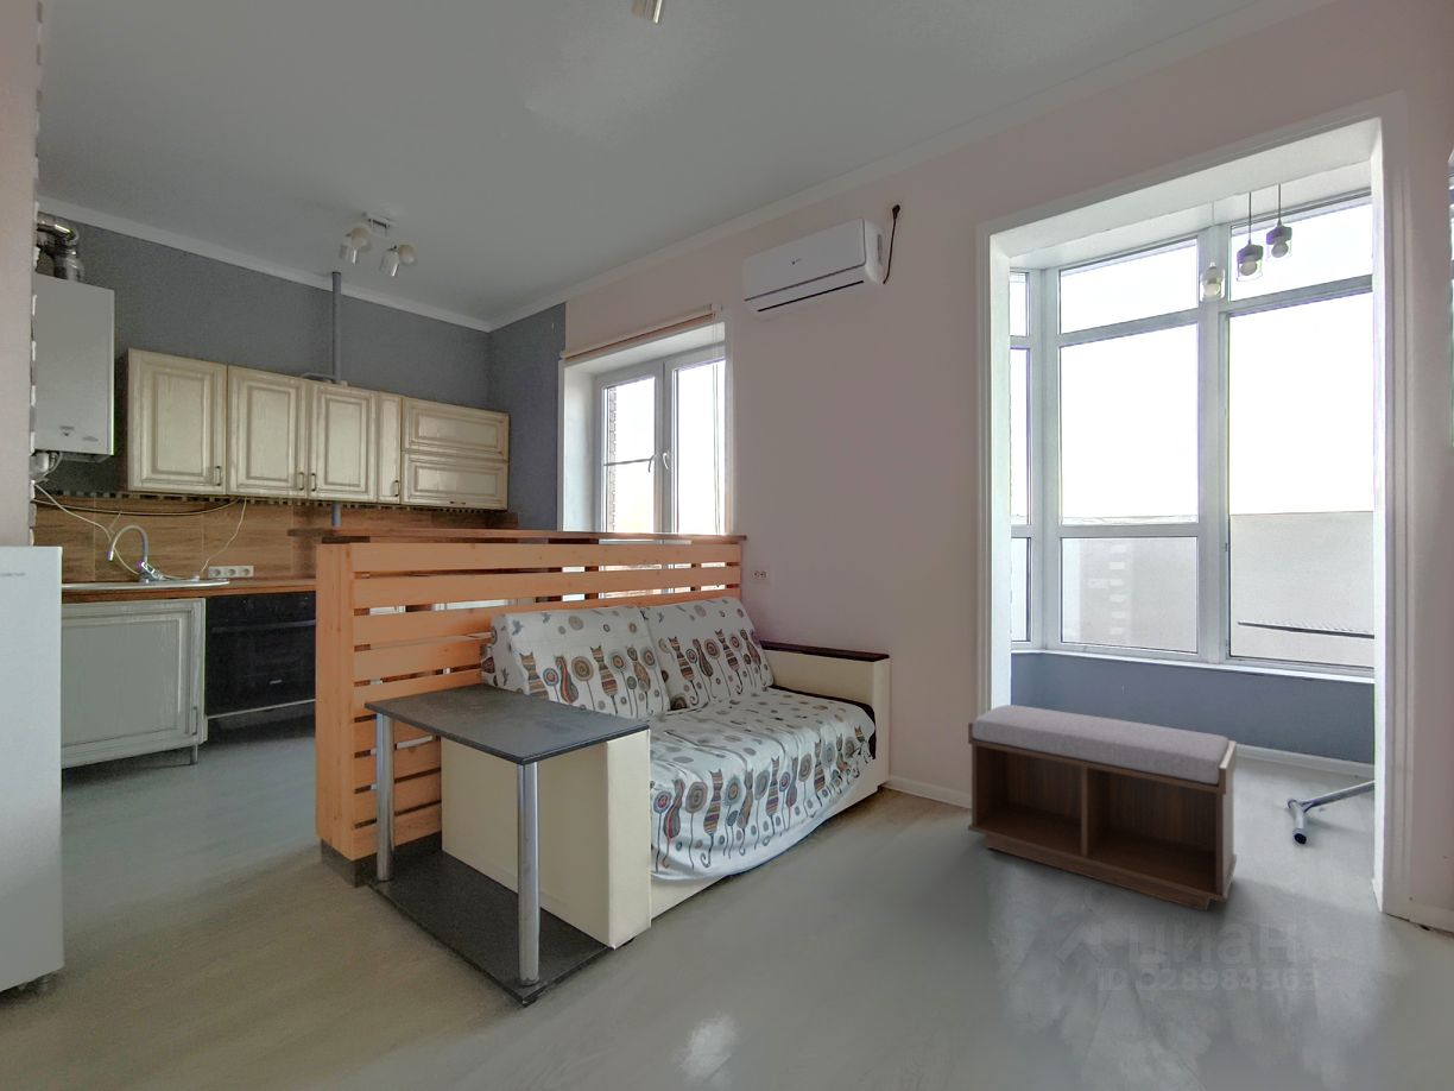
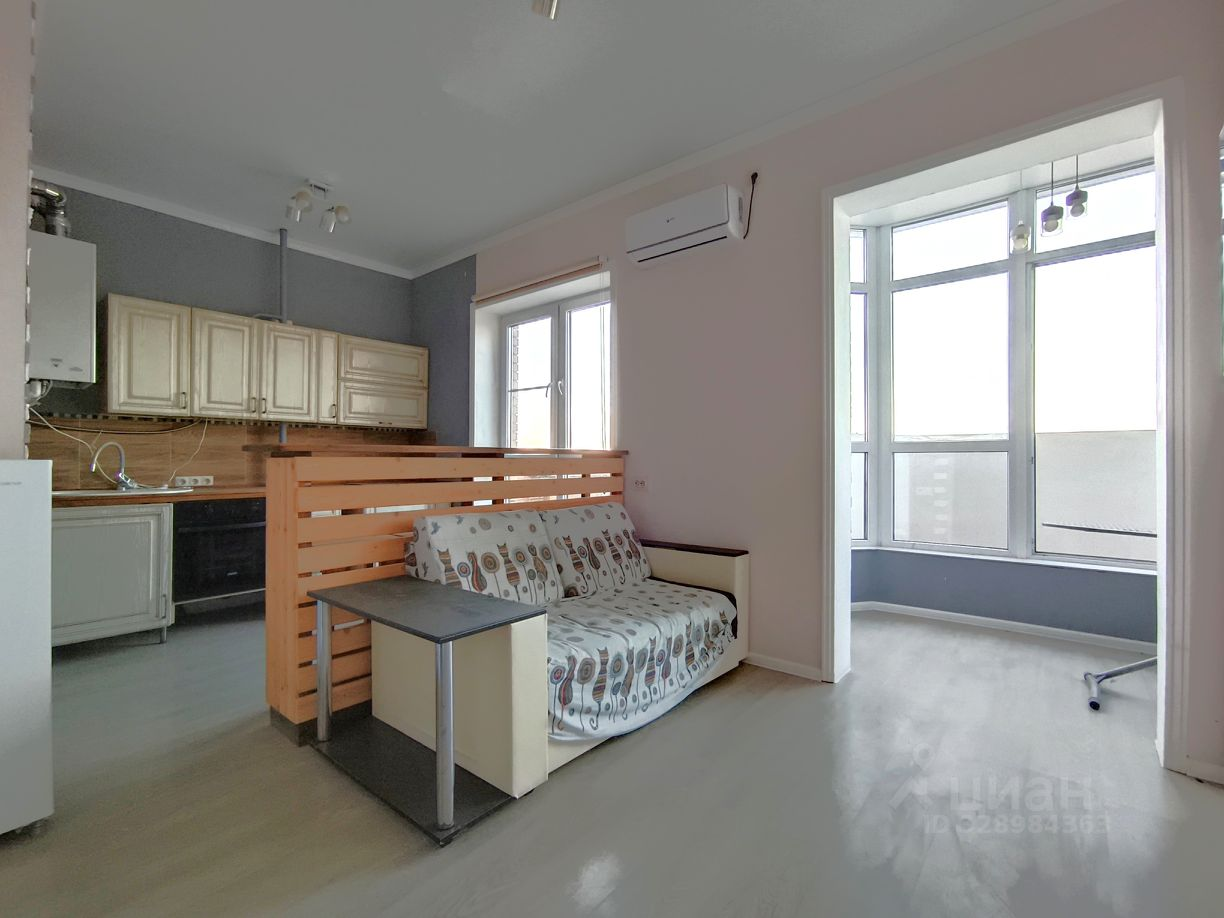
- bench (1095, 792)
